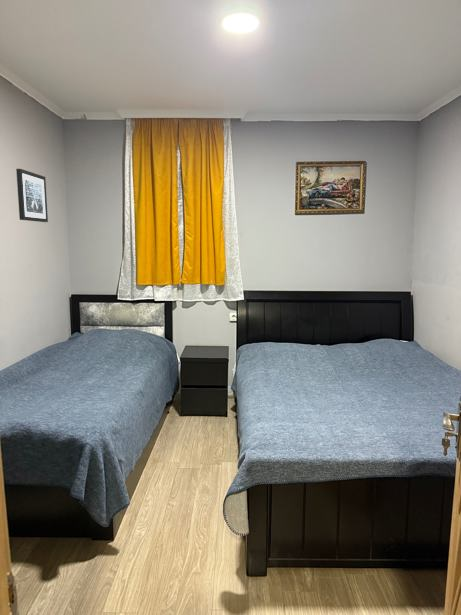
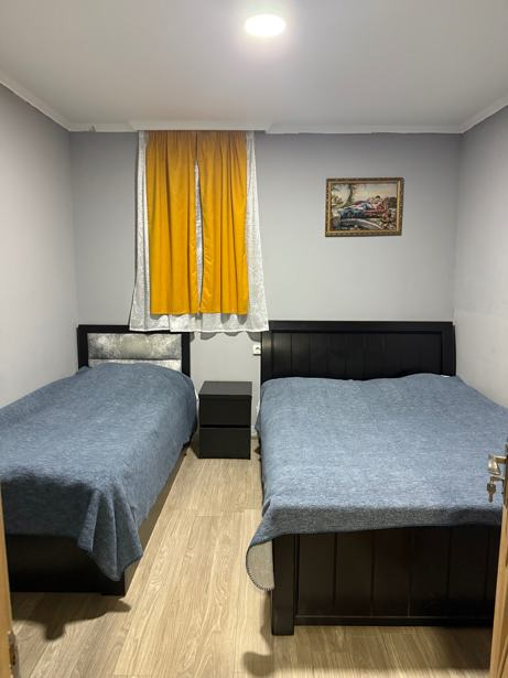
- wall art (33, 197)
